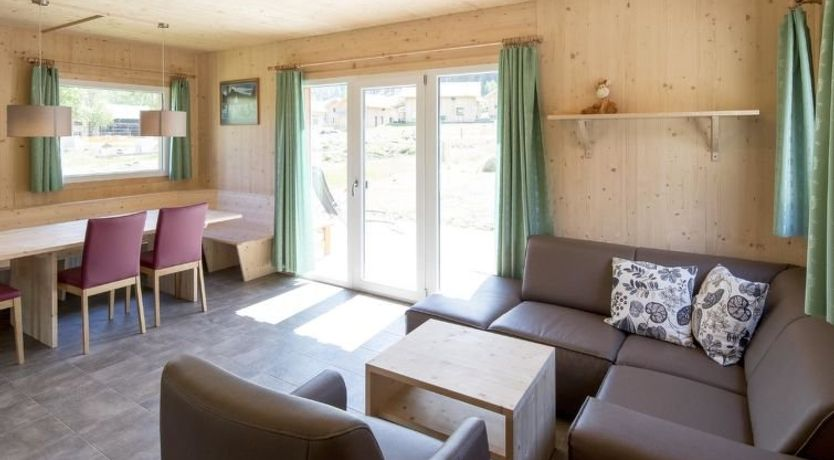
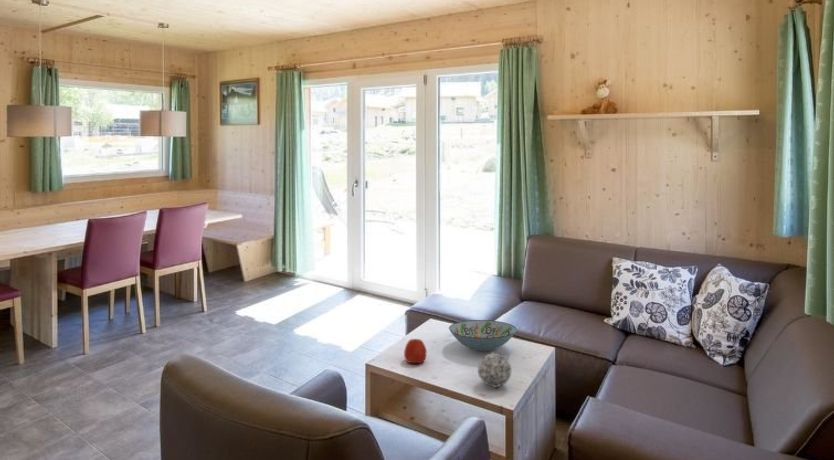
+ apple (415, 350)
+ decorative bowl (482, 338)
+ decorative ball (494, 368)
